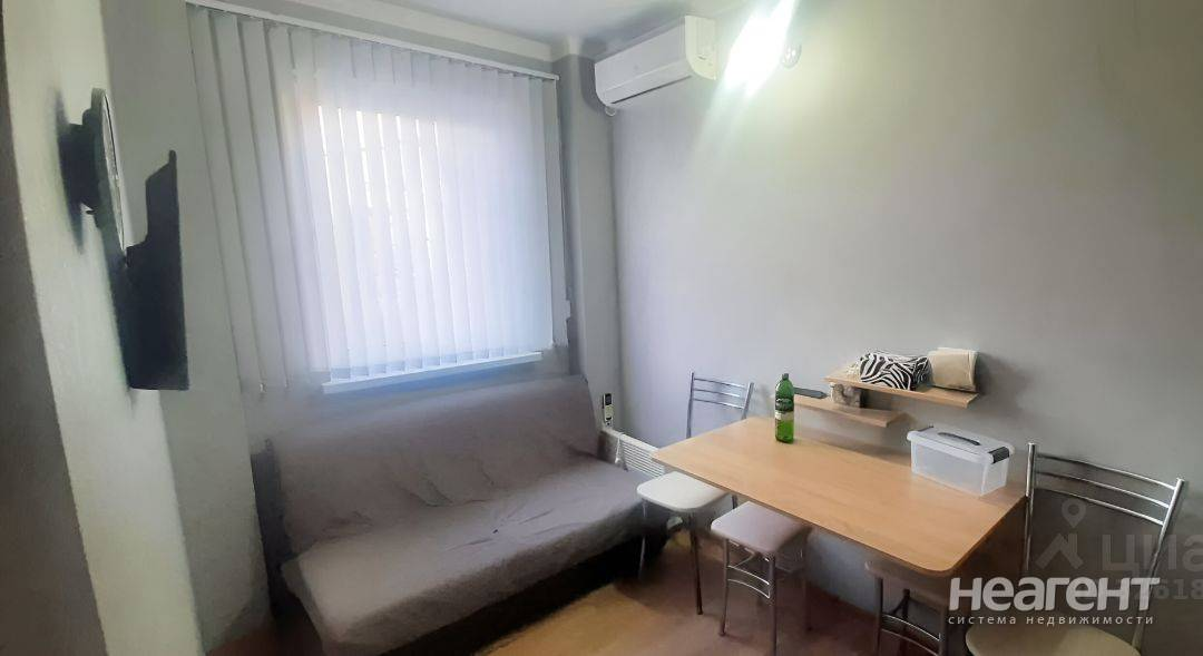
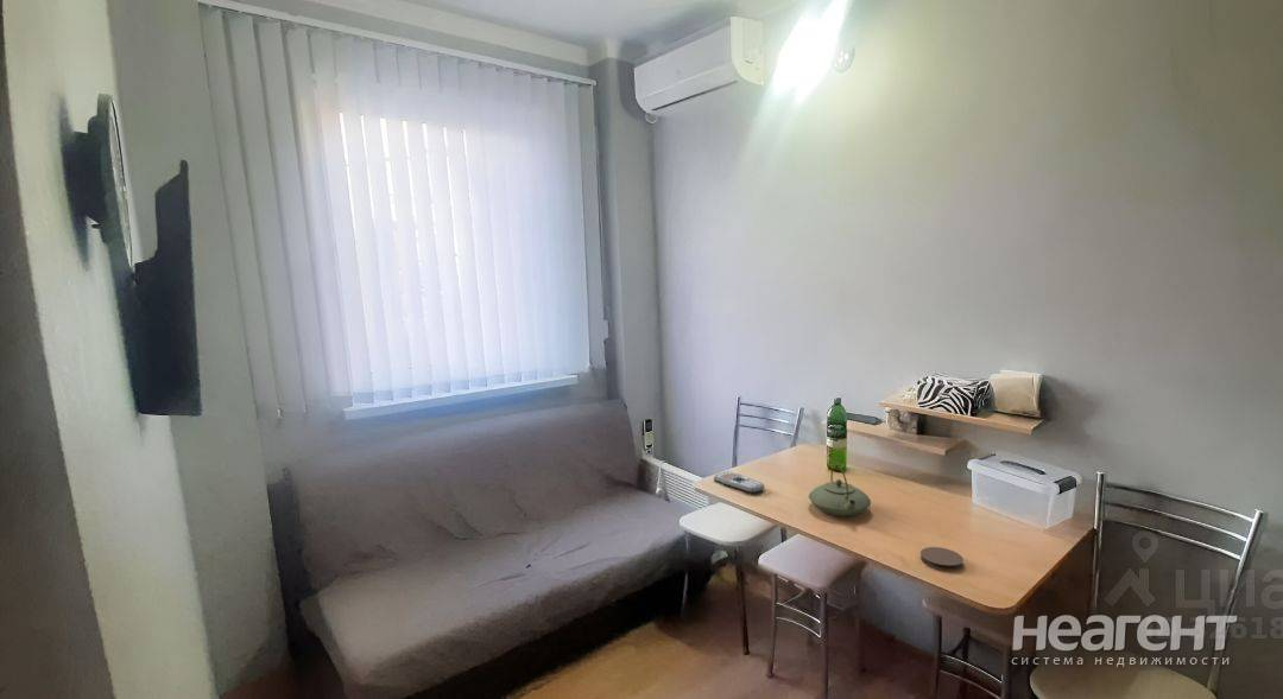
+ teapot (840, 488)
+ coaster (941, 558)
+ remote control (739, 482)
